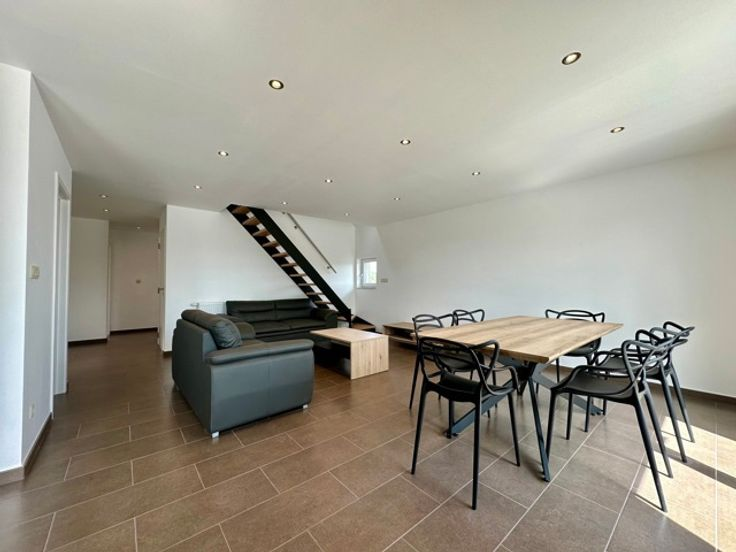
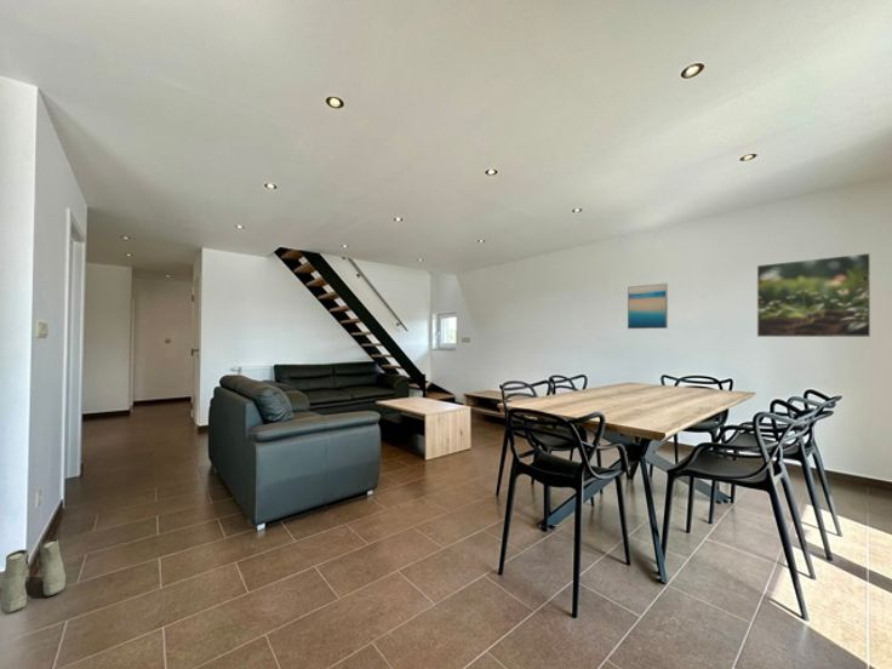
+ wall art (646, 307)
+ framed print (808, 298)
+ boots (29, 570)
